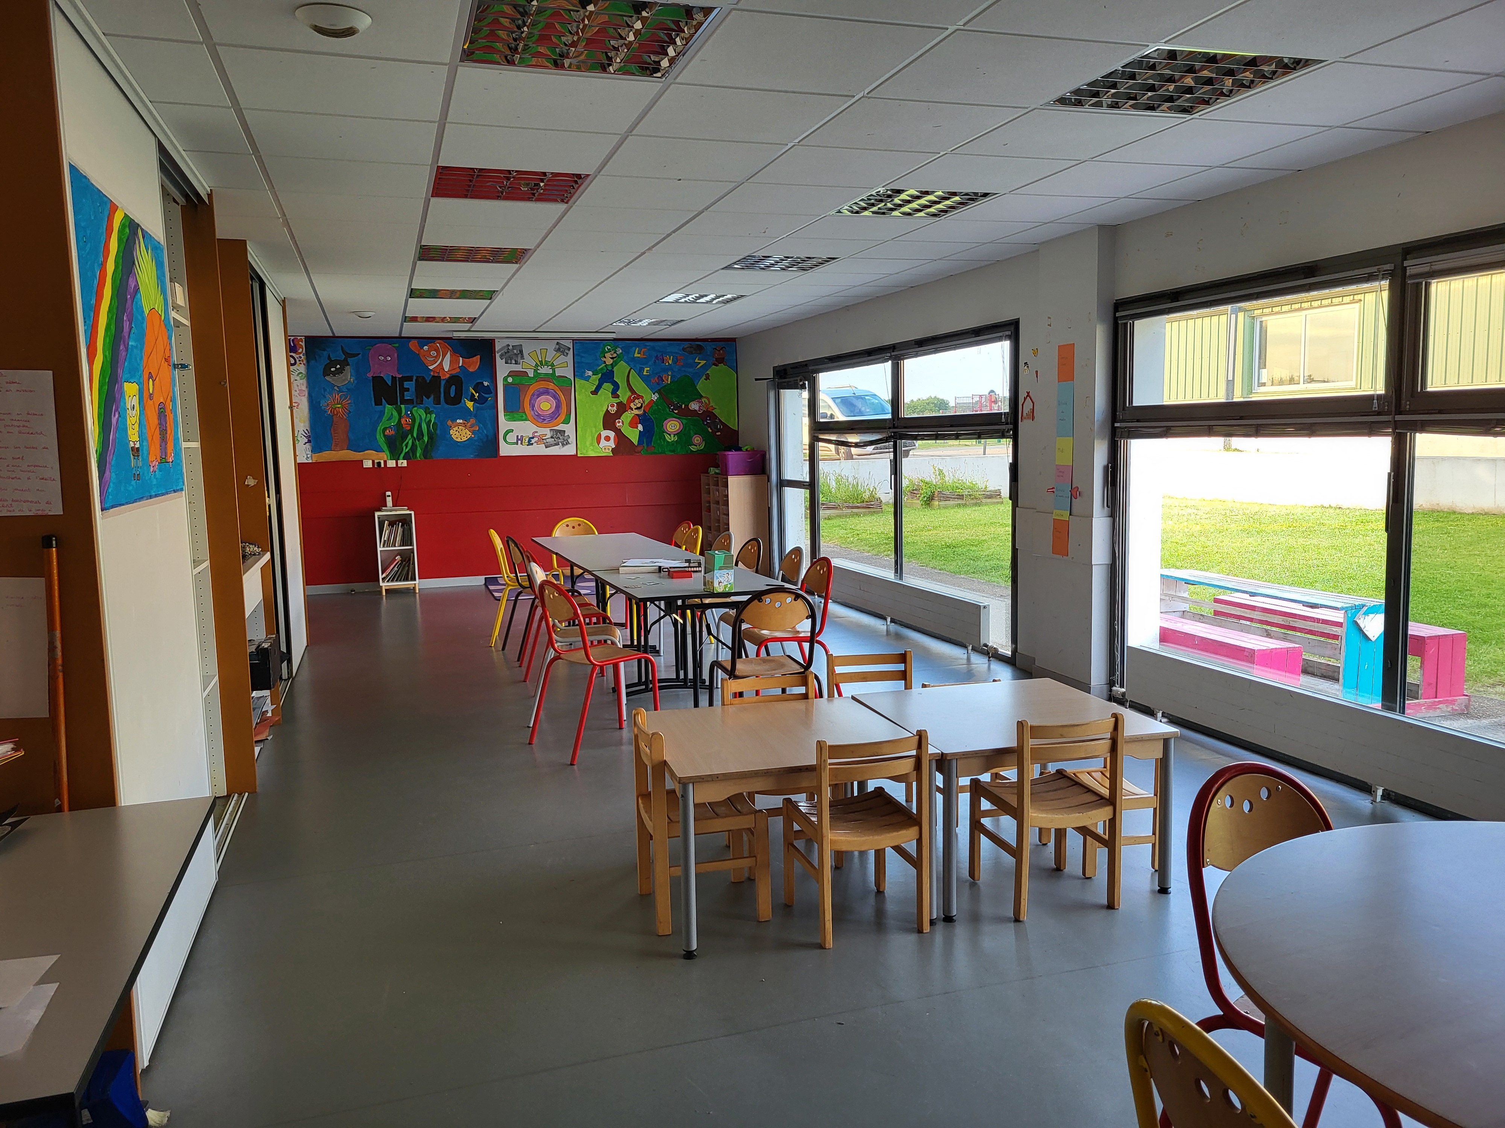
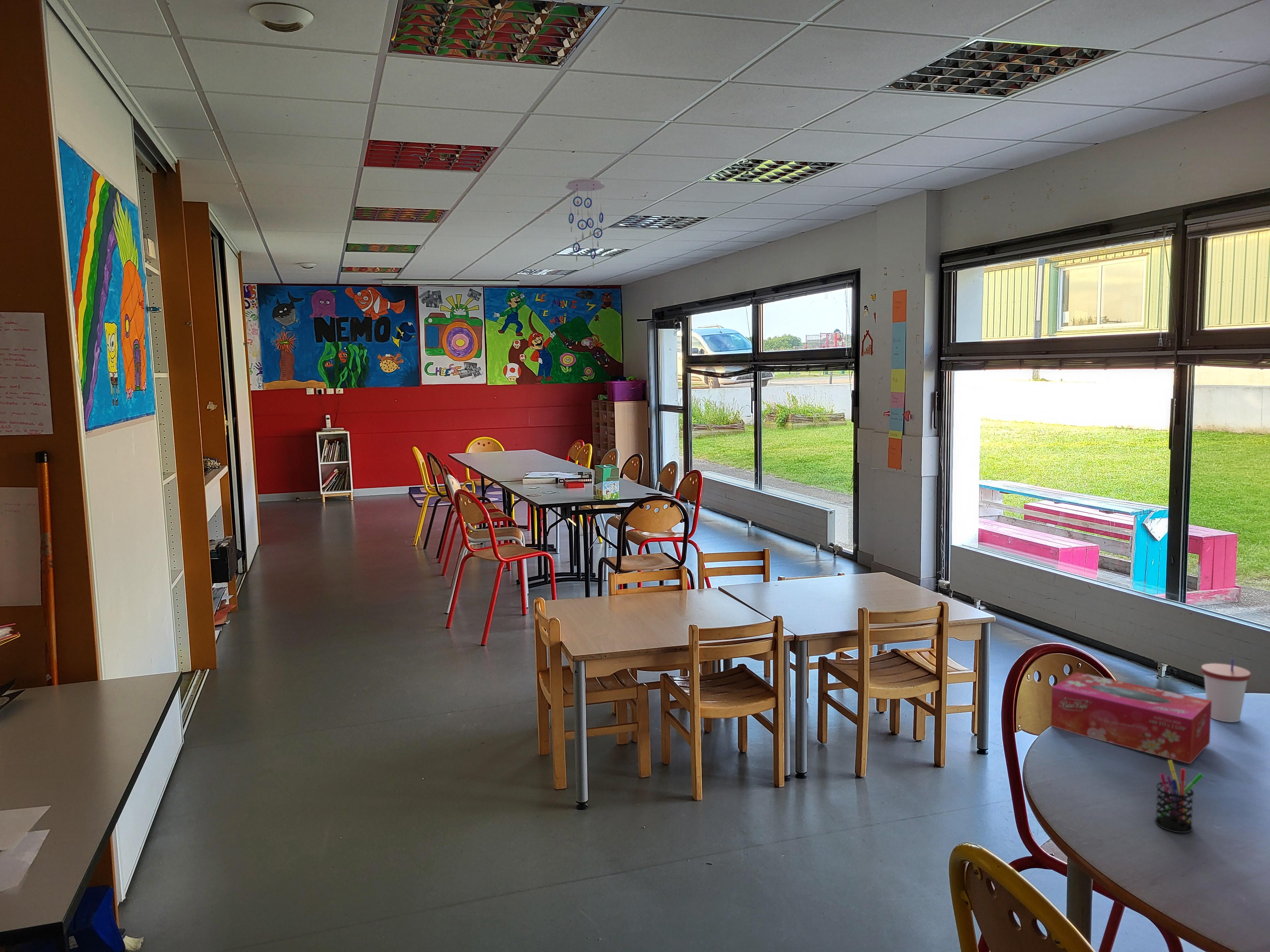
+ pen holder (1180, 795)
+ ceiling mobile (586, 225)
+ tissue box (1129, 714)
+ cup (1225, 687)
